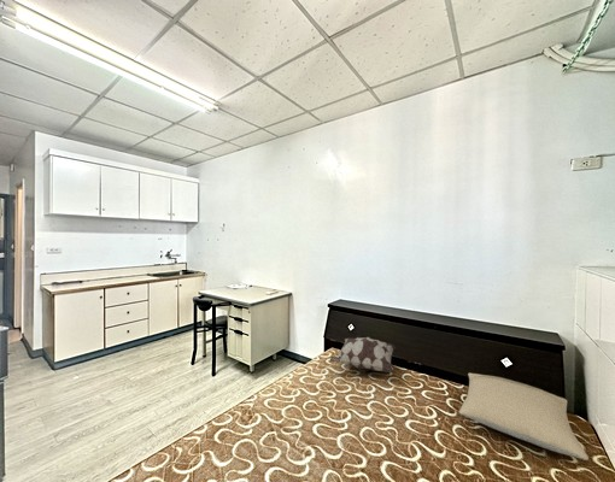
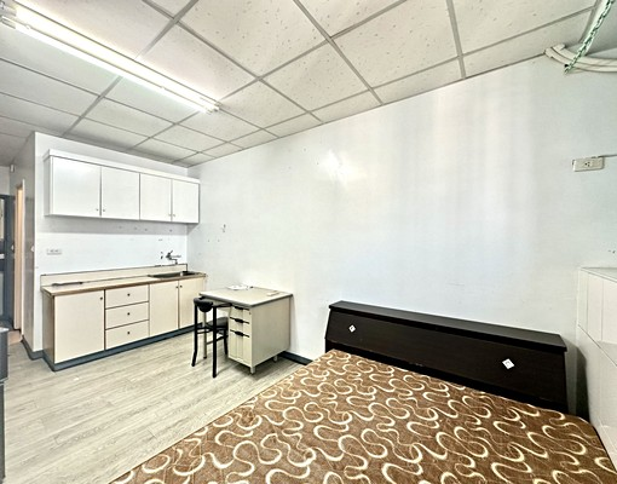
- decorative pillow (364, 353)
- pillow (514, 406)
